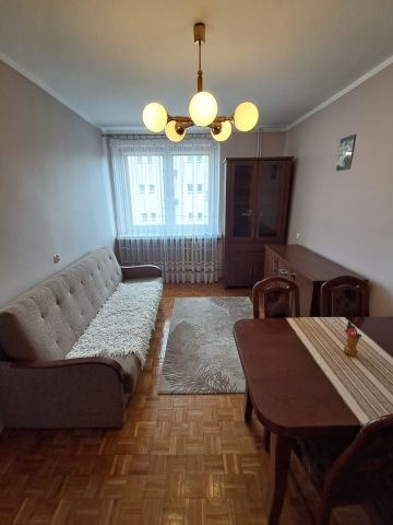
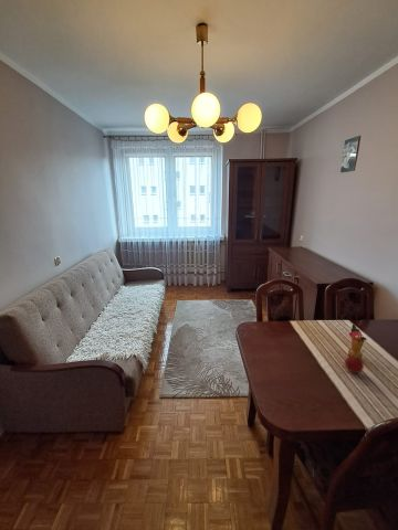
+ fruit (355, 360)
